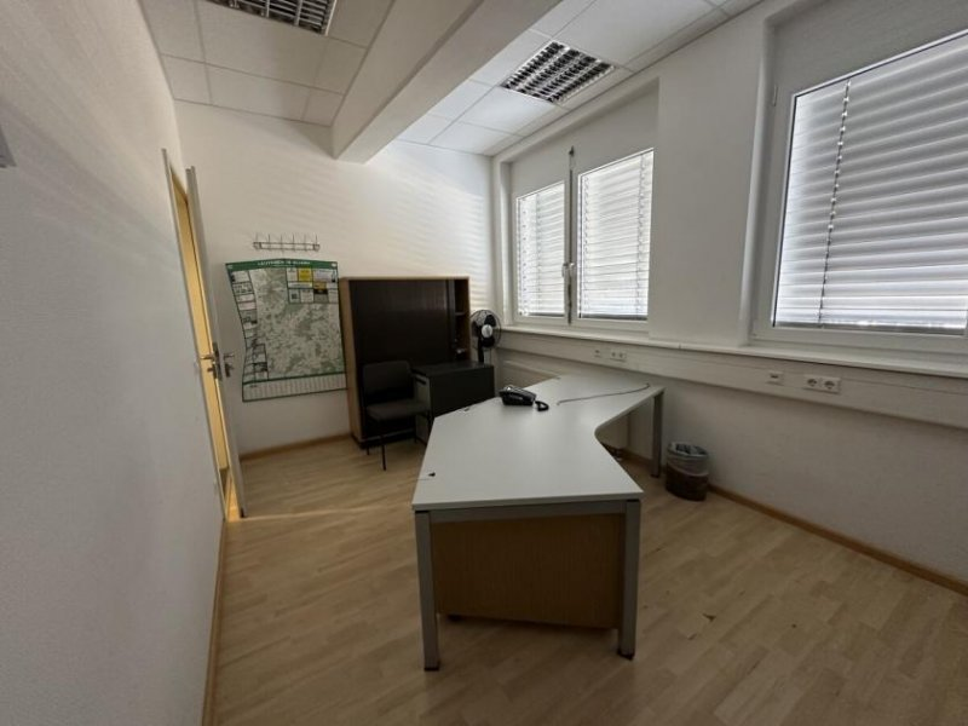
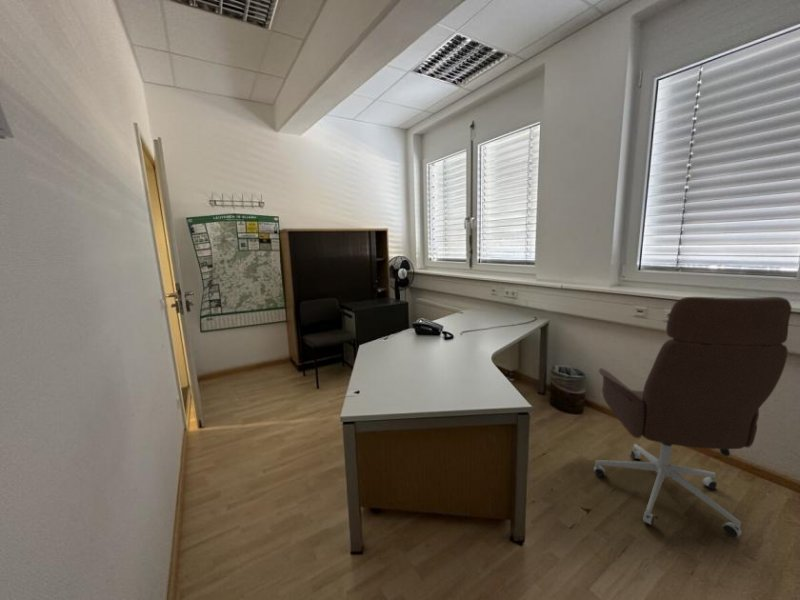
+ office chair (675, 398)
